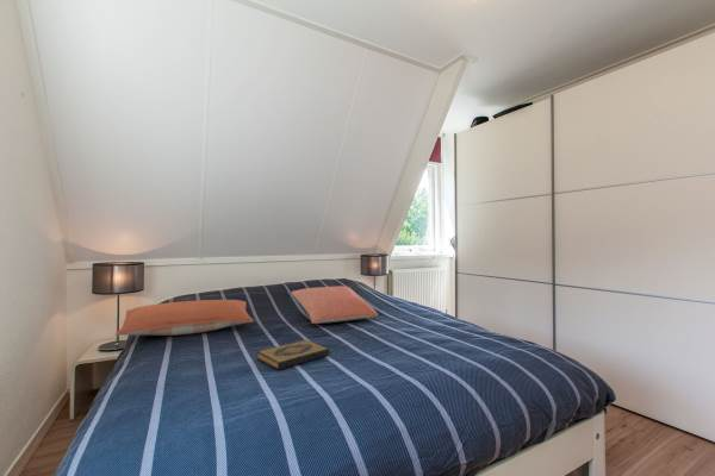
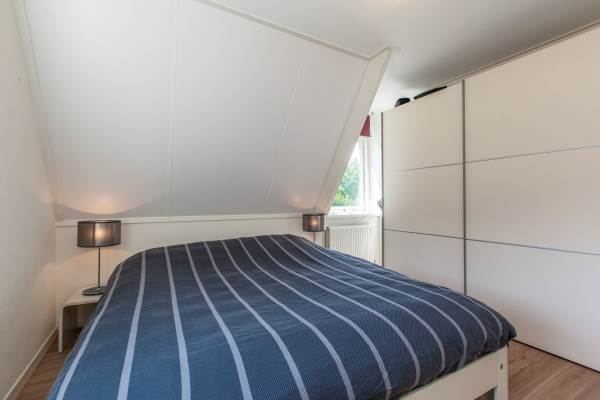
- pillow (189, 315)
- hardback book (293, 353)
- pillow (332, 302)
